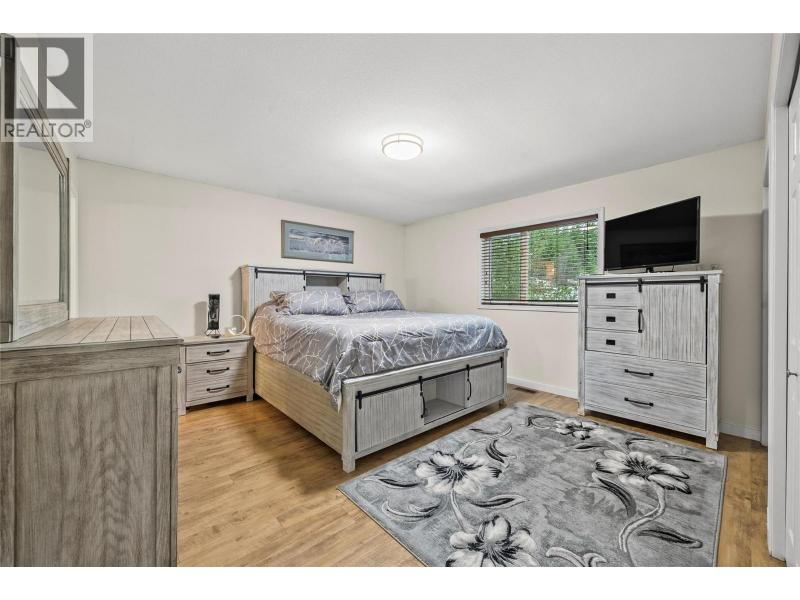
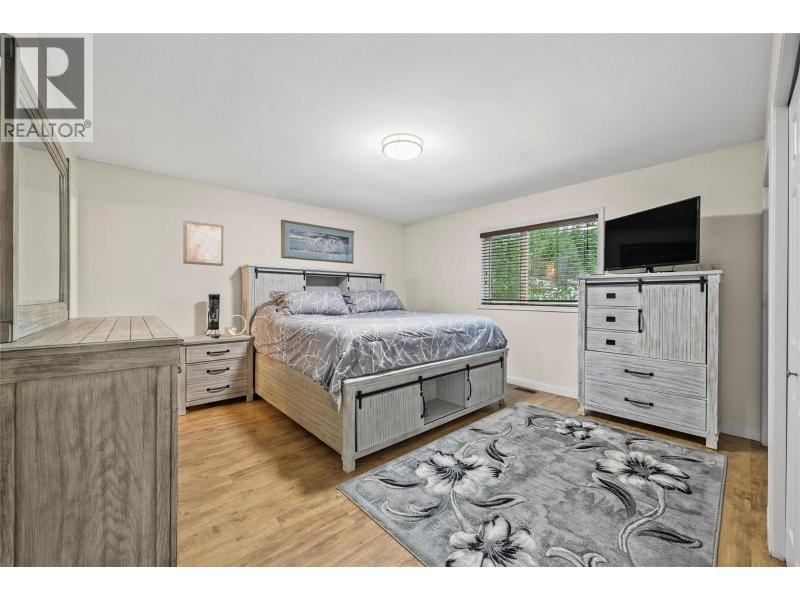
+ wall art (204, 243)
